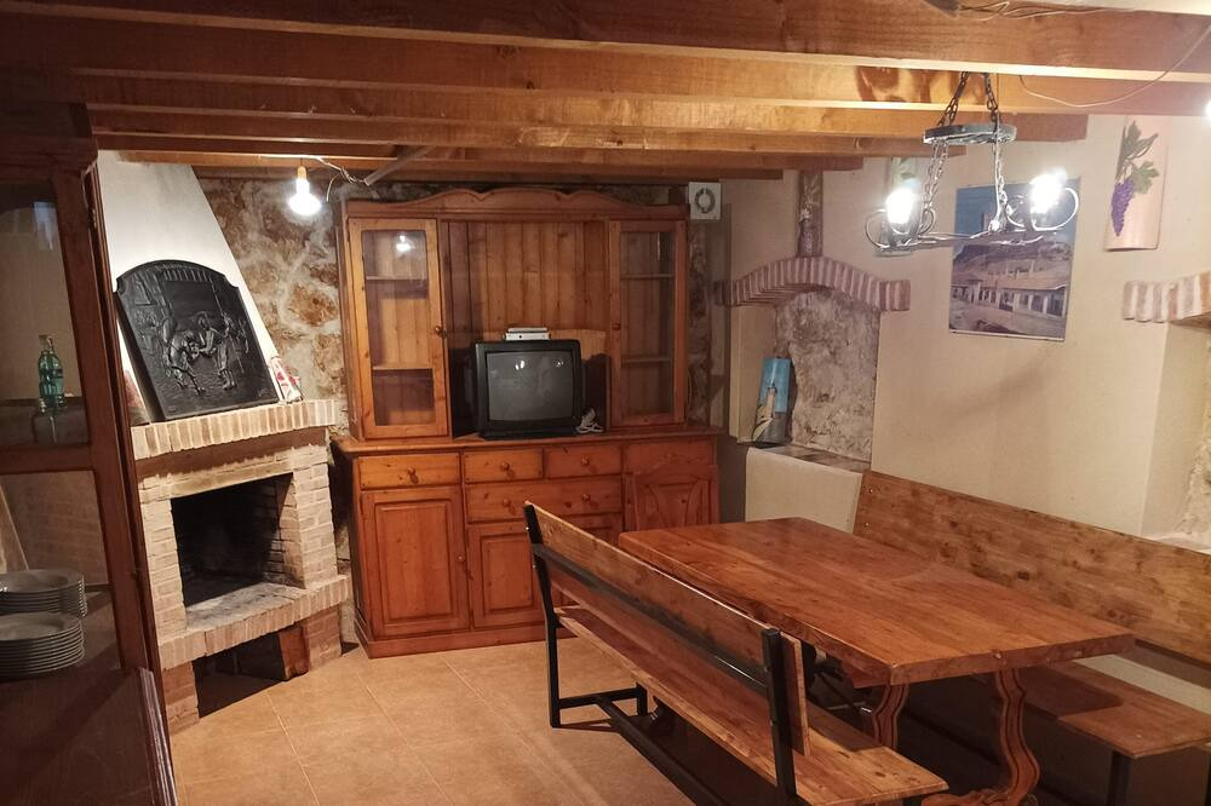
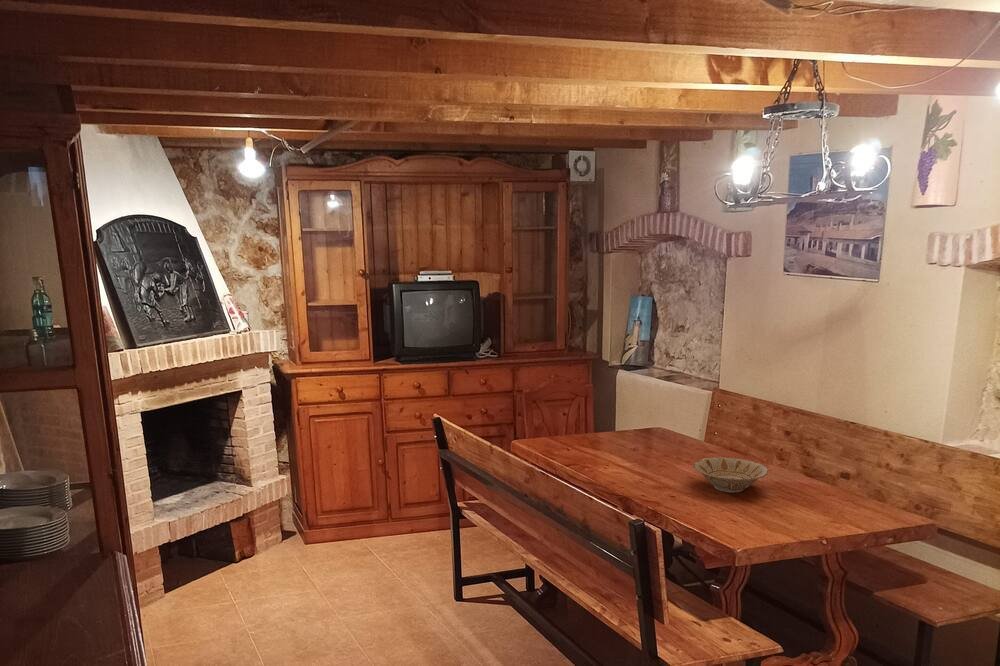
+ bowl (729, 477)
